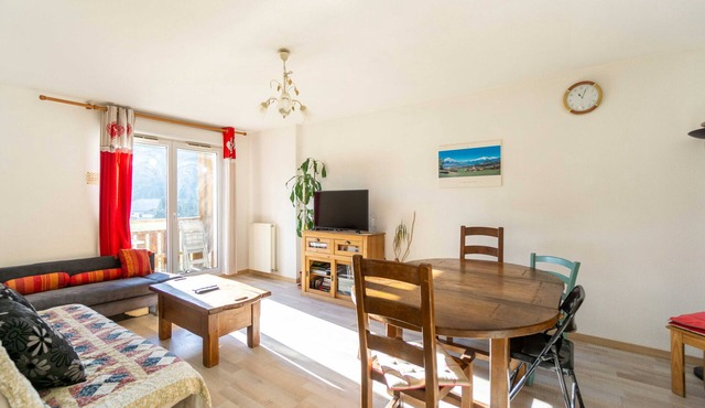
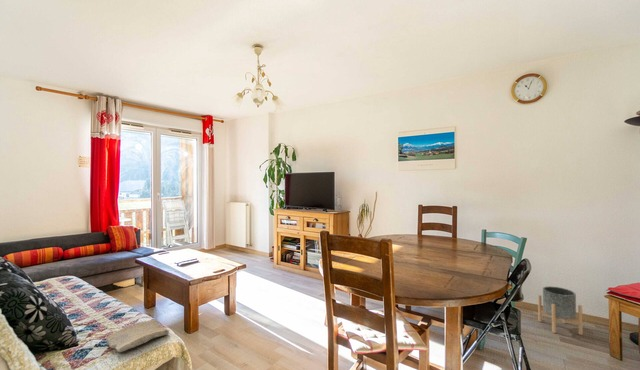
+ tablet (139, 334)
+ planter (559, 309)
